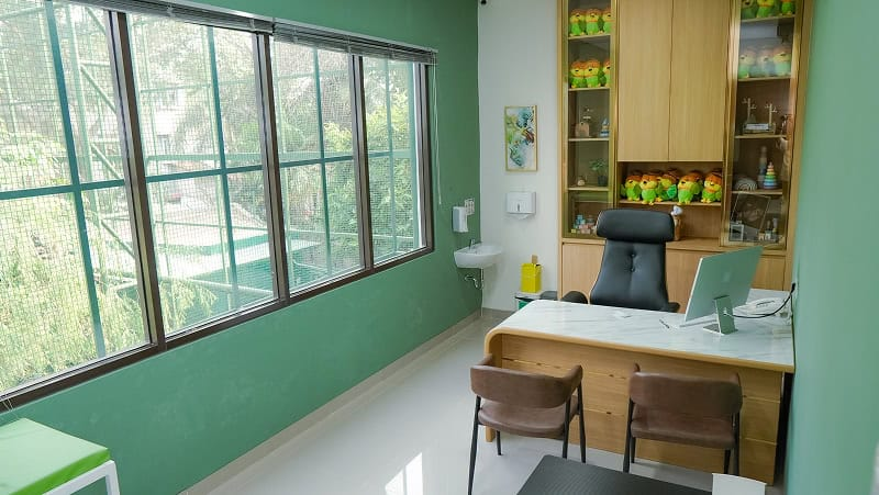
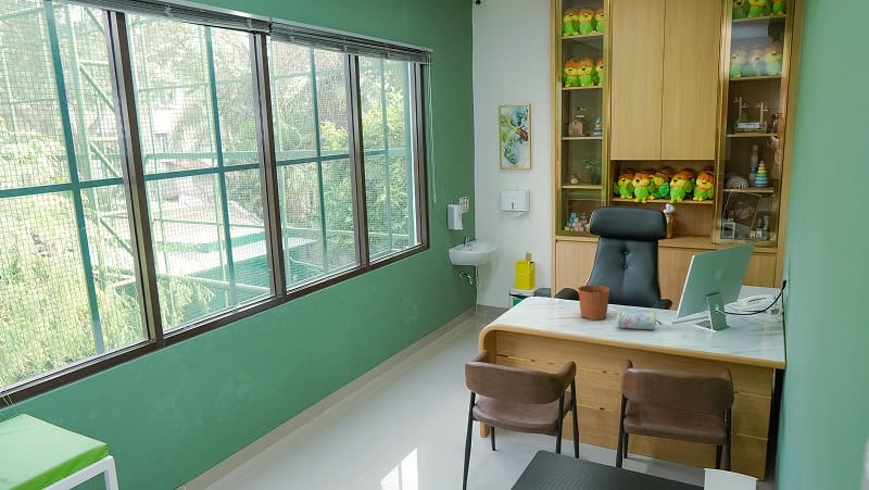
+ plant pot (593, 296)
+ pencil case (635, 319)
